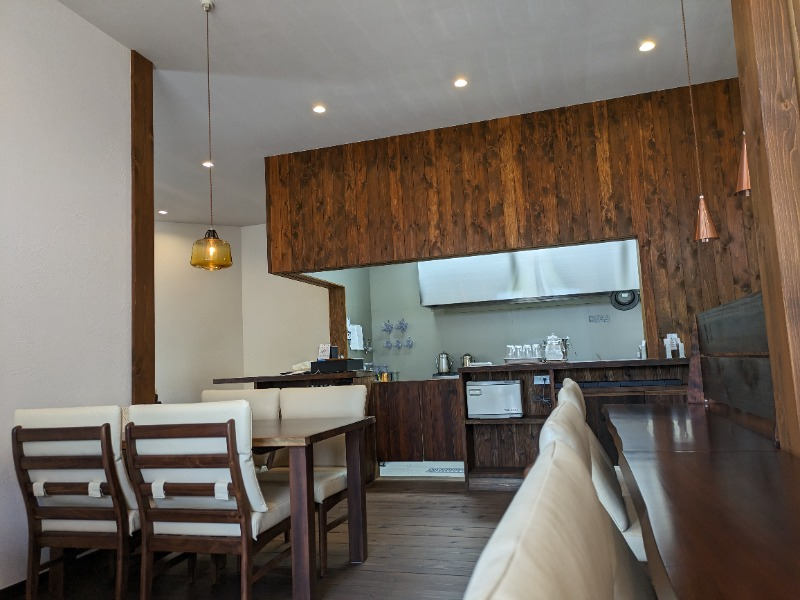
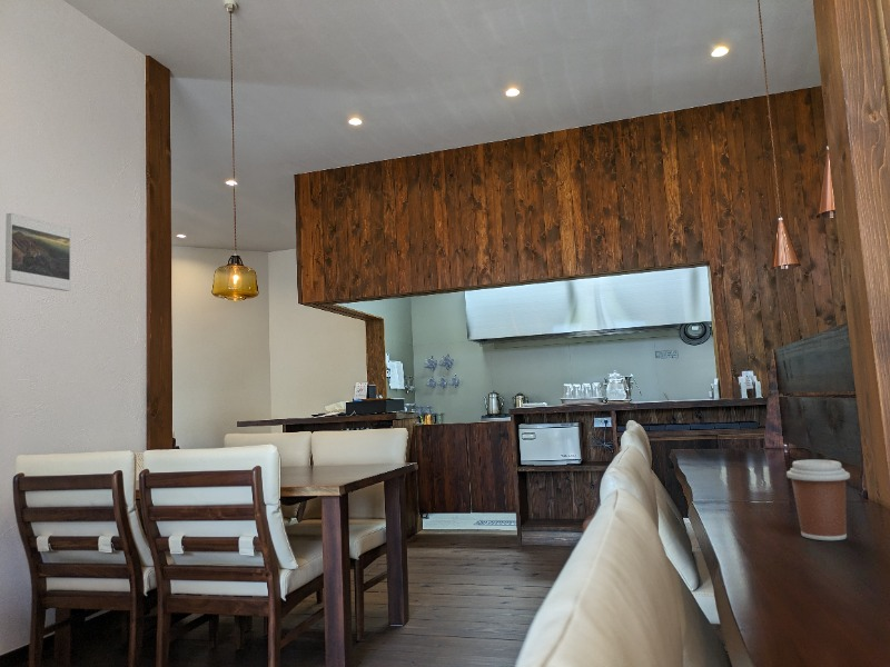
+ coffee cup (820, 498)
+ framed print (39, 253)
